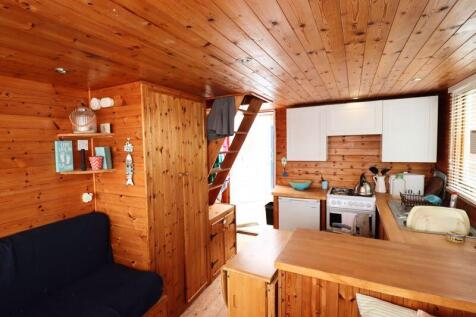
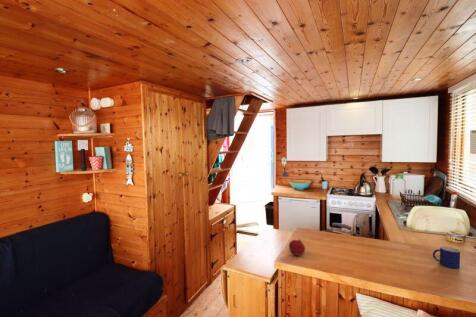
+ fruit (297, 247)
+ mug (445, 256)
